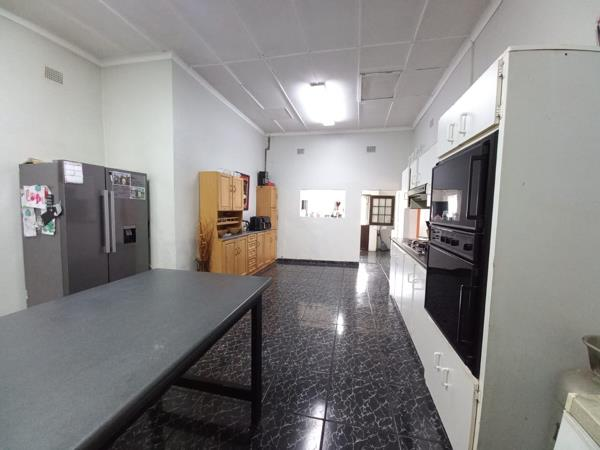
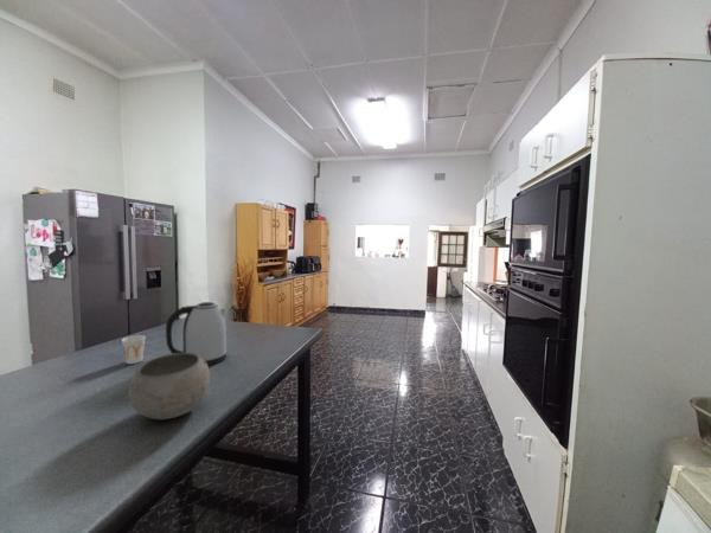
+ bowl (172, 386)
+ kettle (198, 332)
+ cup (134, 349)
